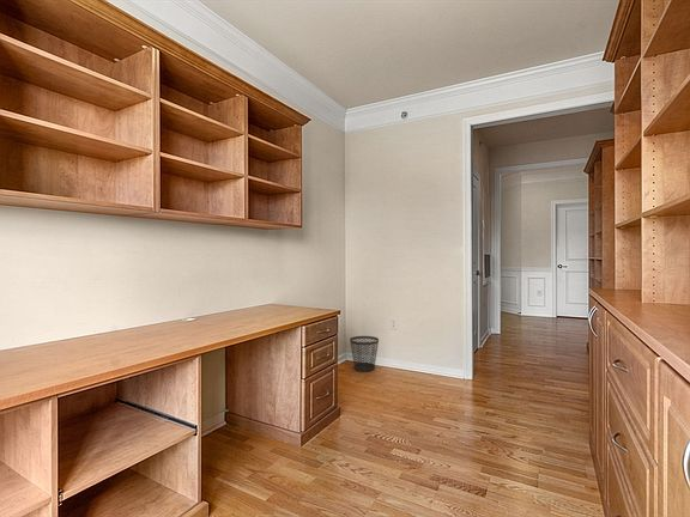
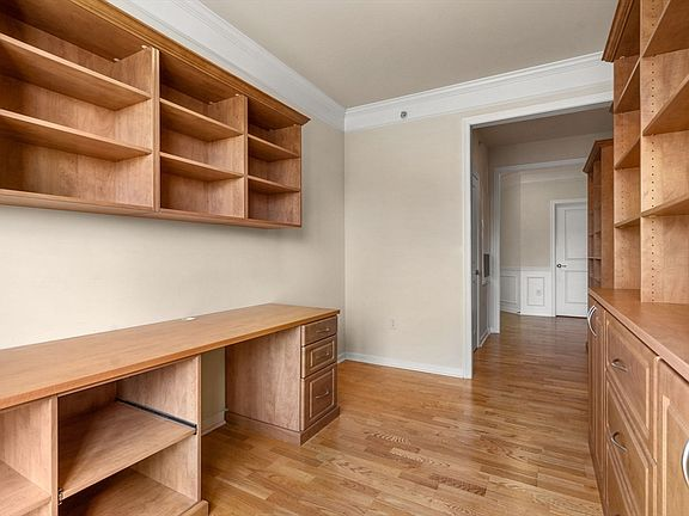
- wastebasket (364, 354)
